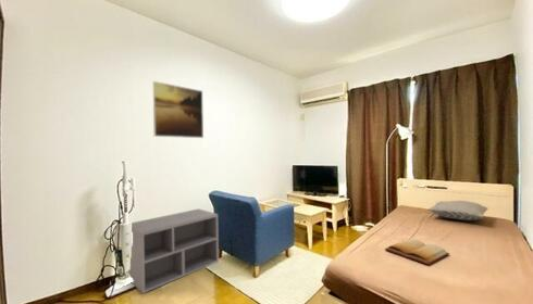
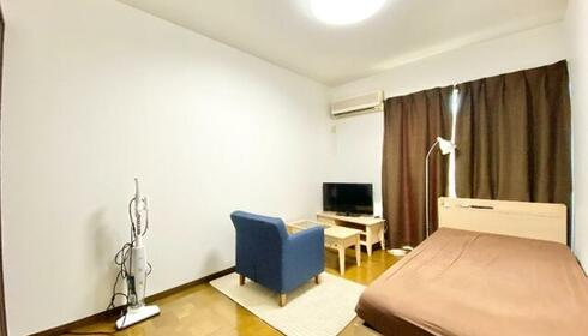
- shelving unit (175, 243)
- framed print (179, 112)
- bible (416, 249)
- pillow (457, 210)
